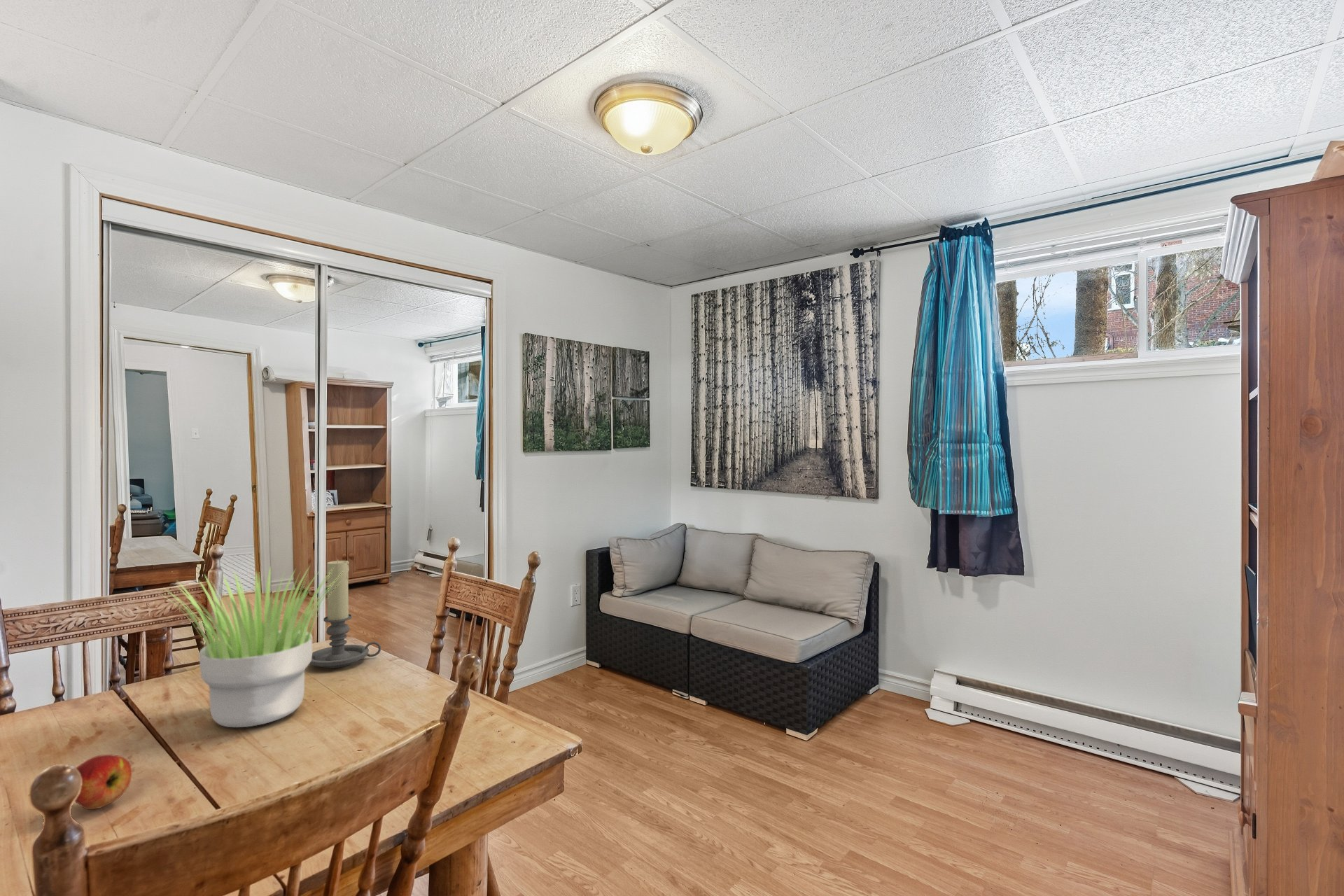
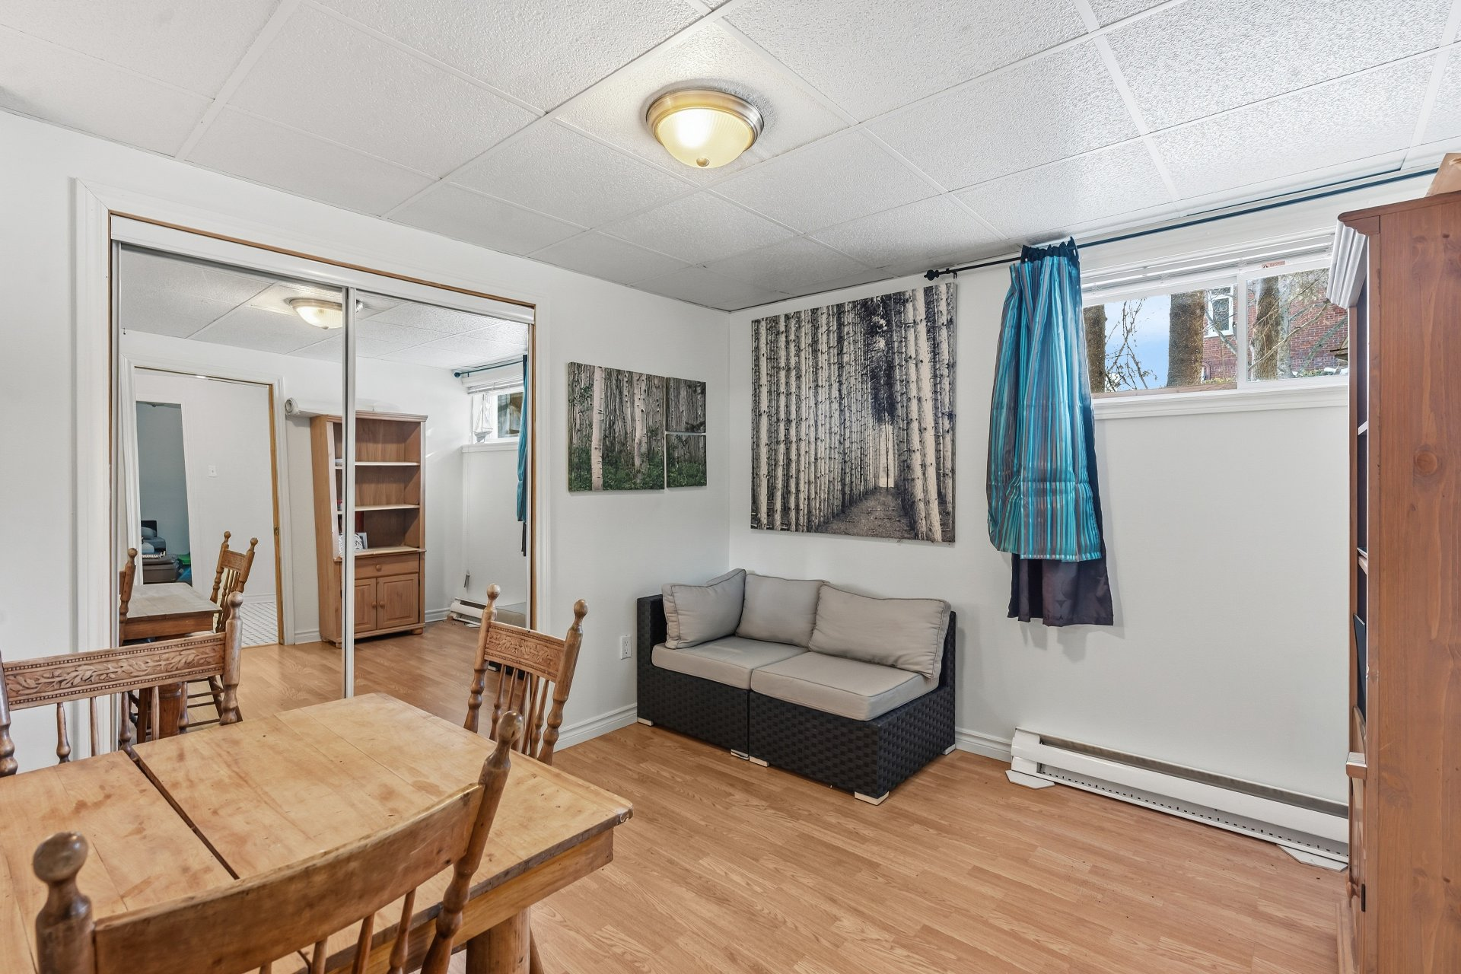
- potted plant (260, 646)
- candle holder (344, 610)
- apple (97, 781)
